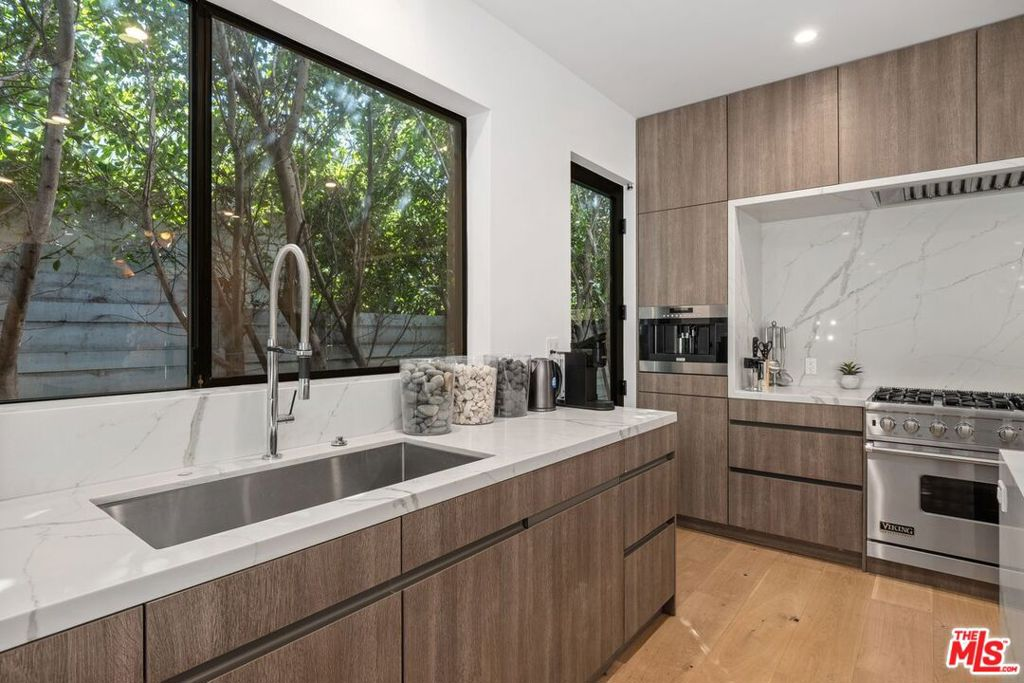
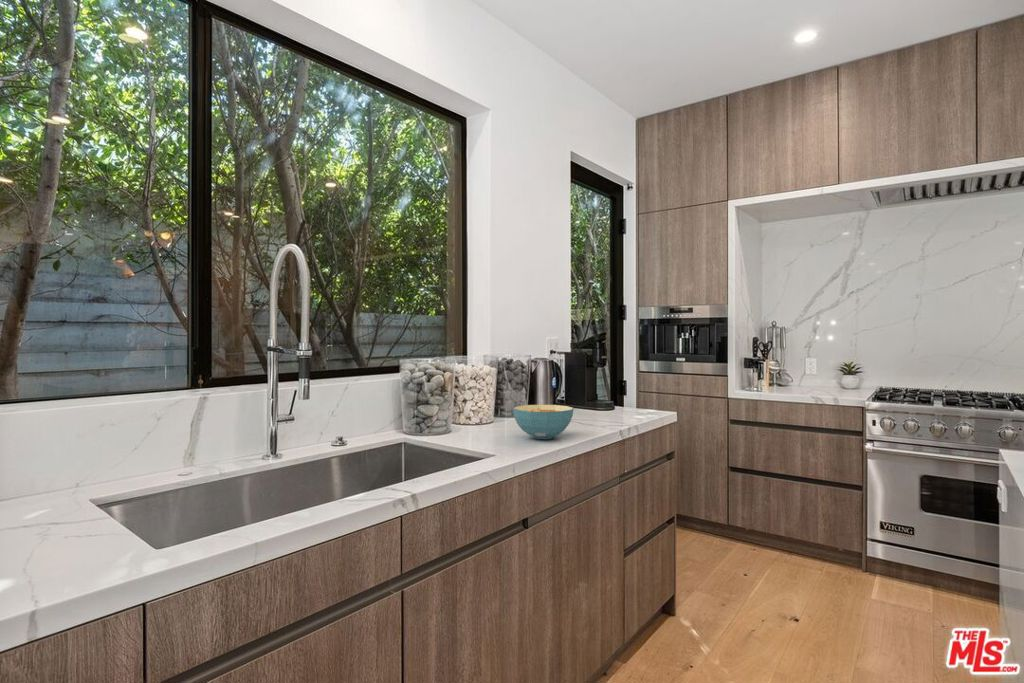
+ cereal bowl (543, 422)
